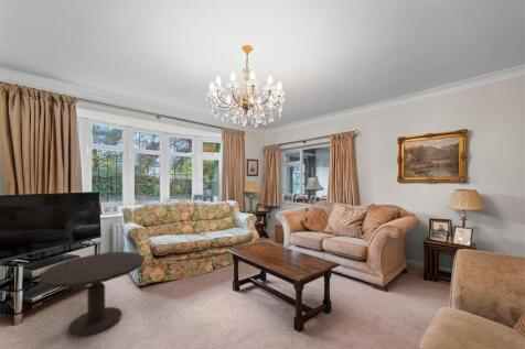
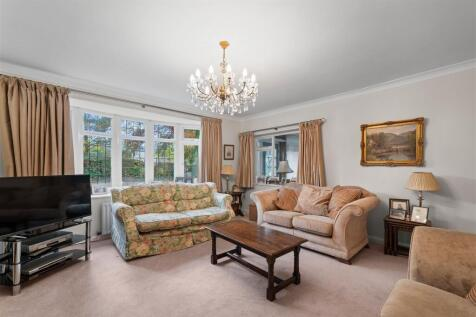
- side table (96, 293)
